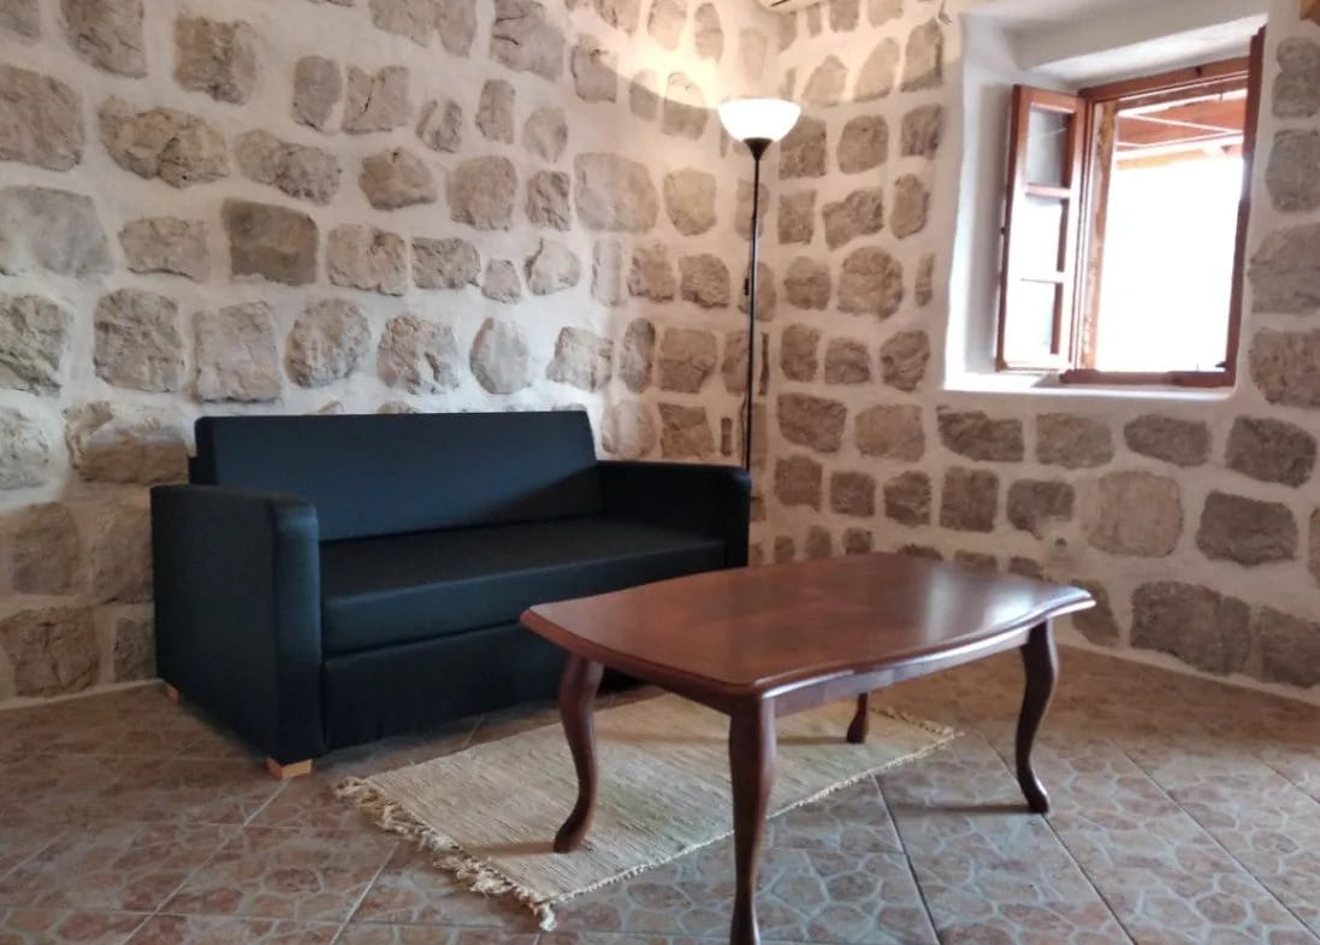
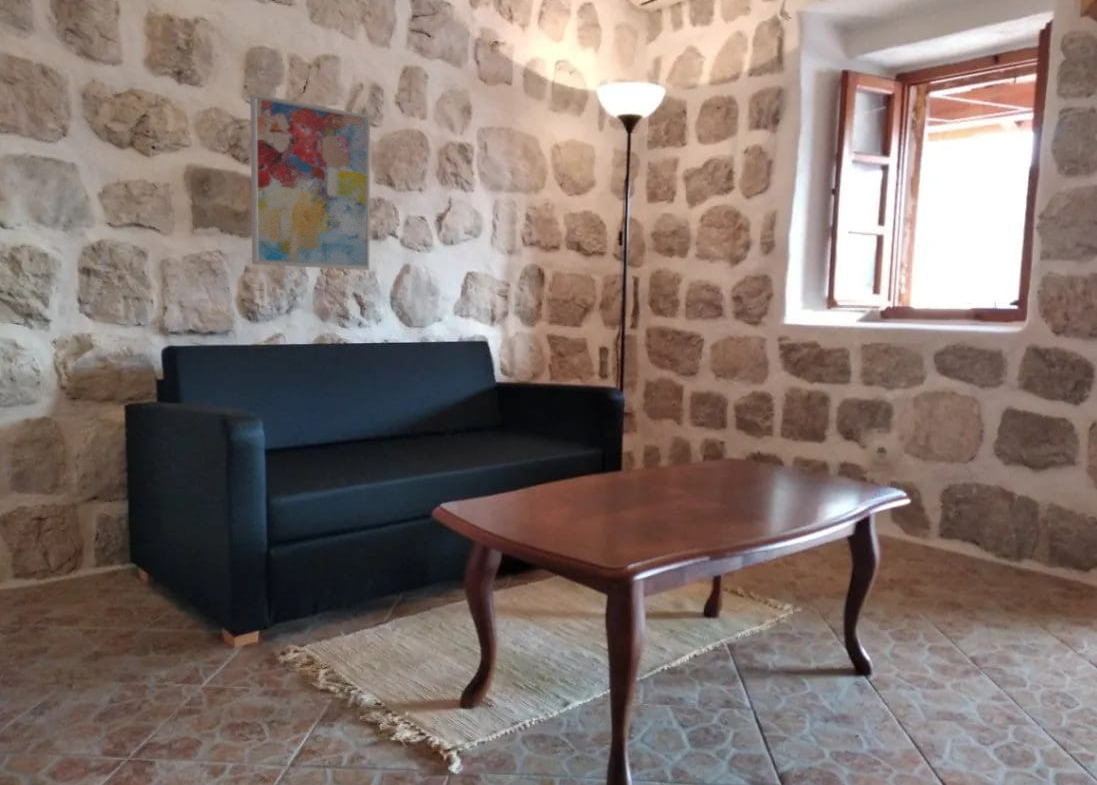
+ wall art (313, 187)
